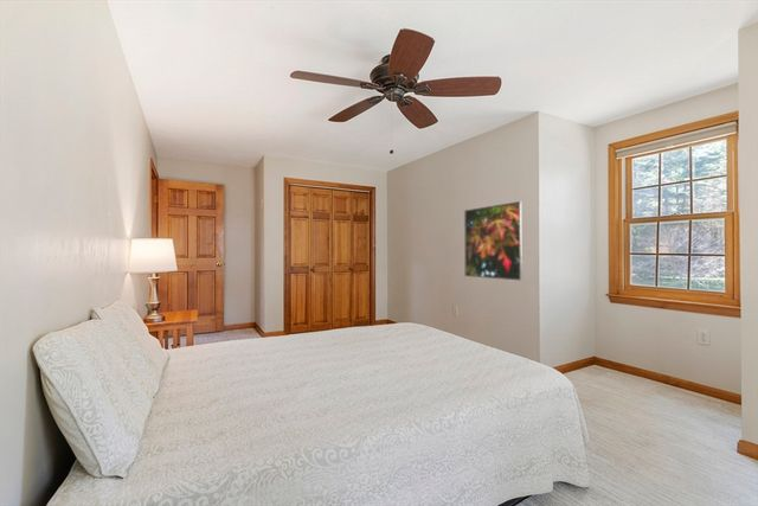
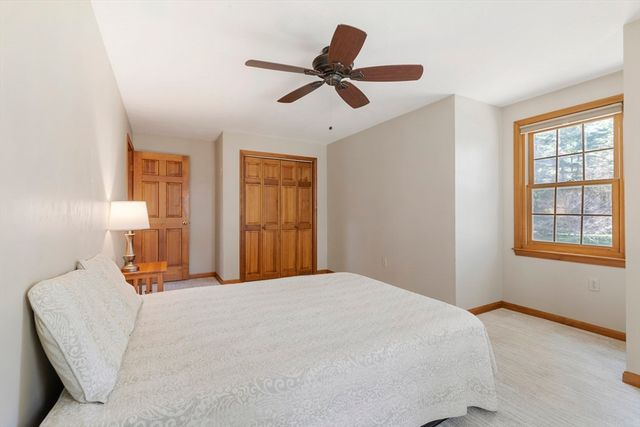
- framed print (490, 242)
